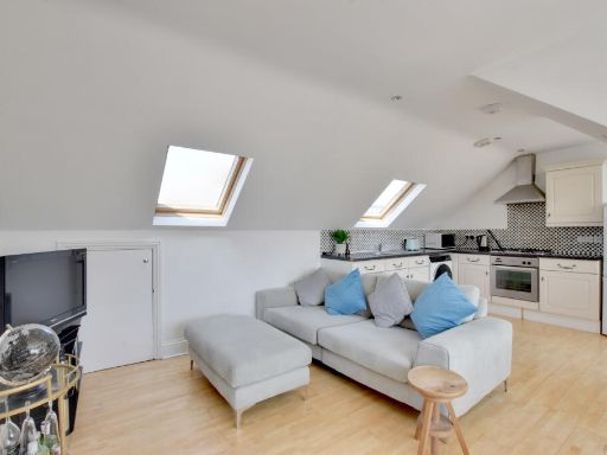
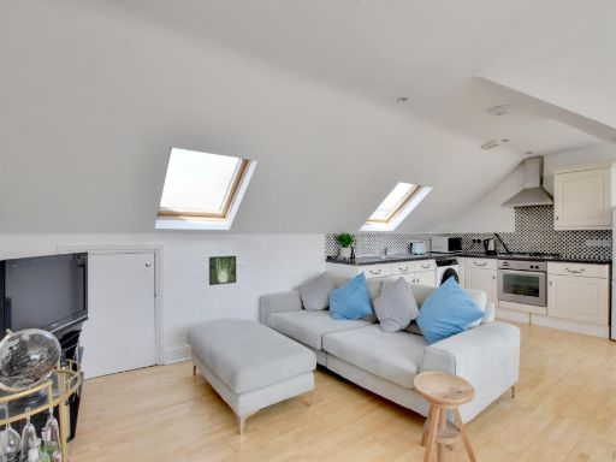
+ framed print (223, 270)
